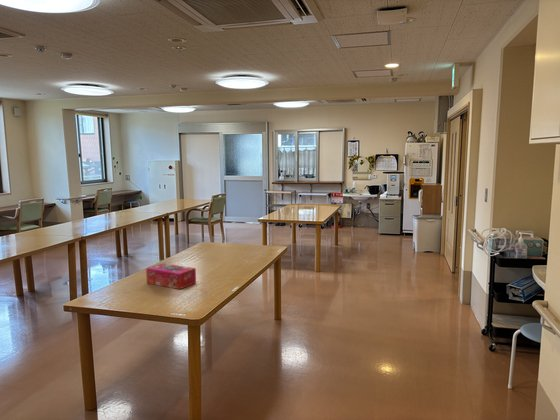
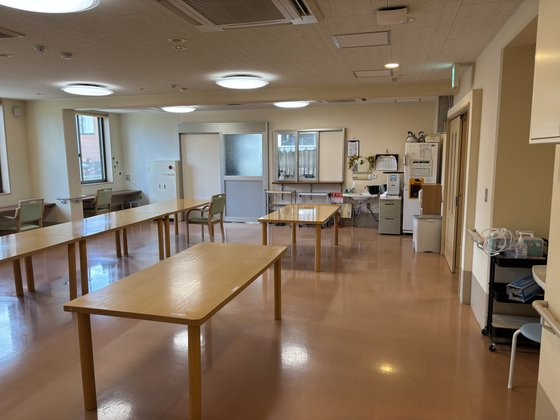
- tissue box (171, 275)
